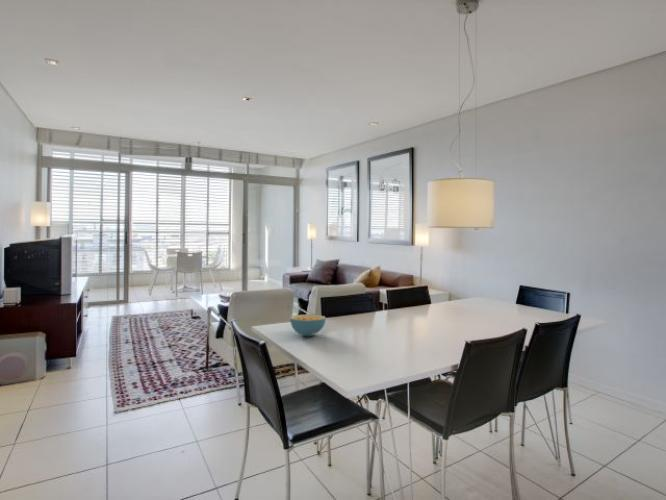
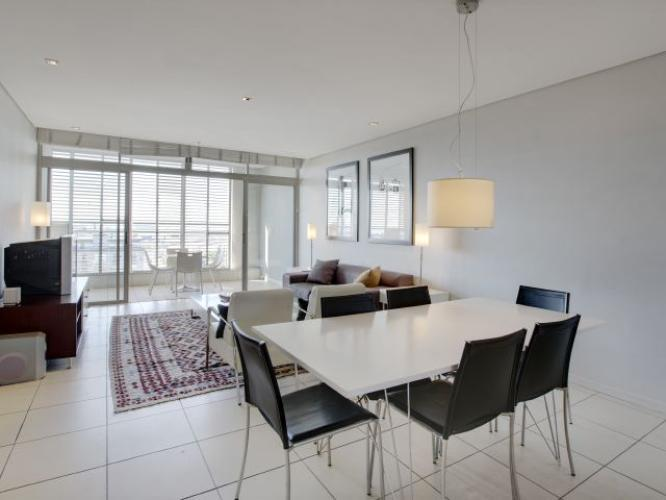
- cereal bowl (307, 326)
